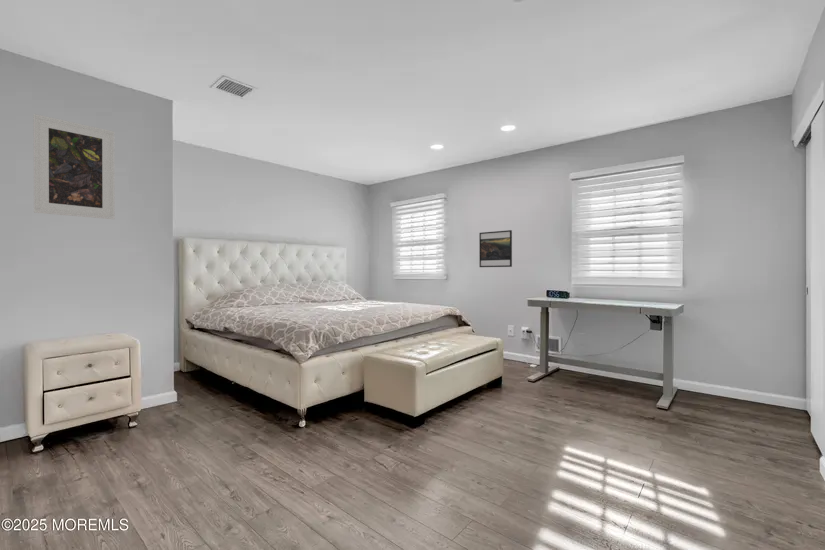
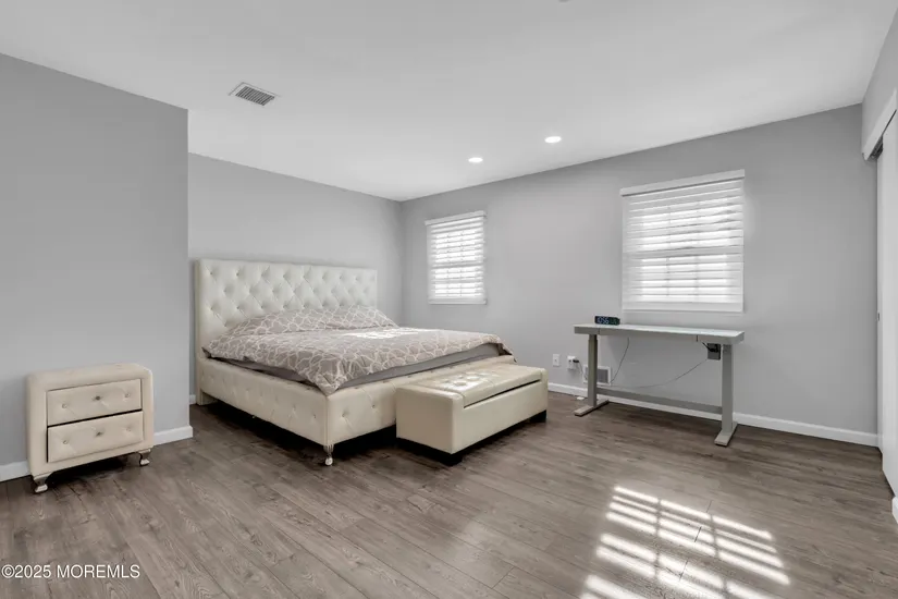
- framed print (76, 169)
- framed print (495, 249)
